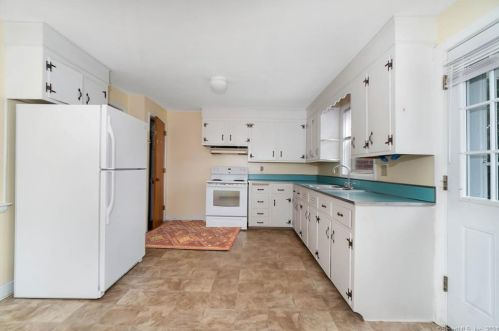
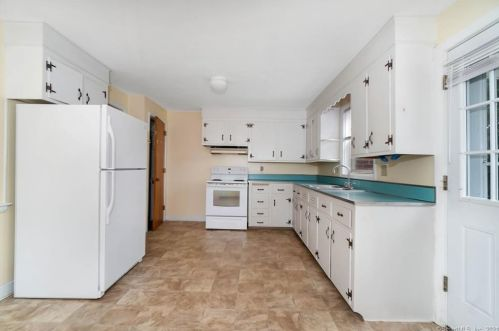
- rug (198, 228)
